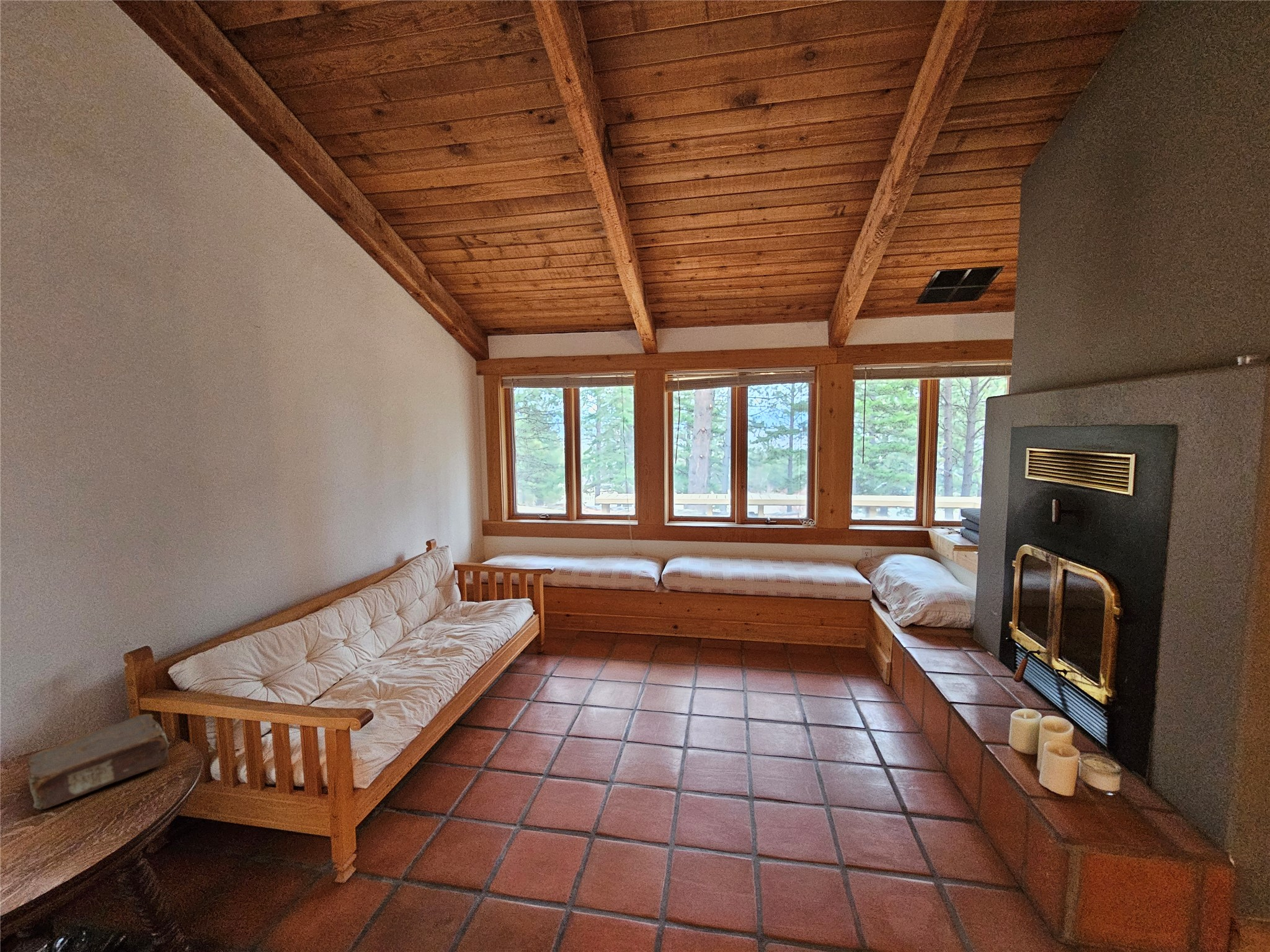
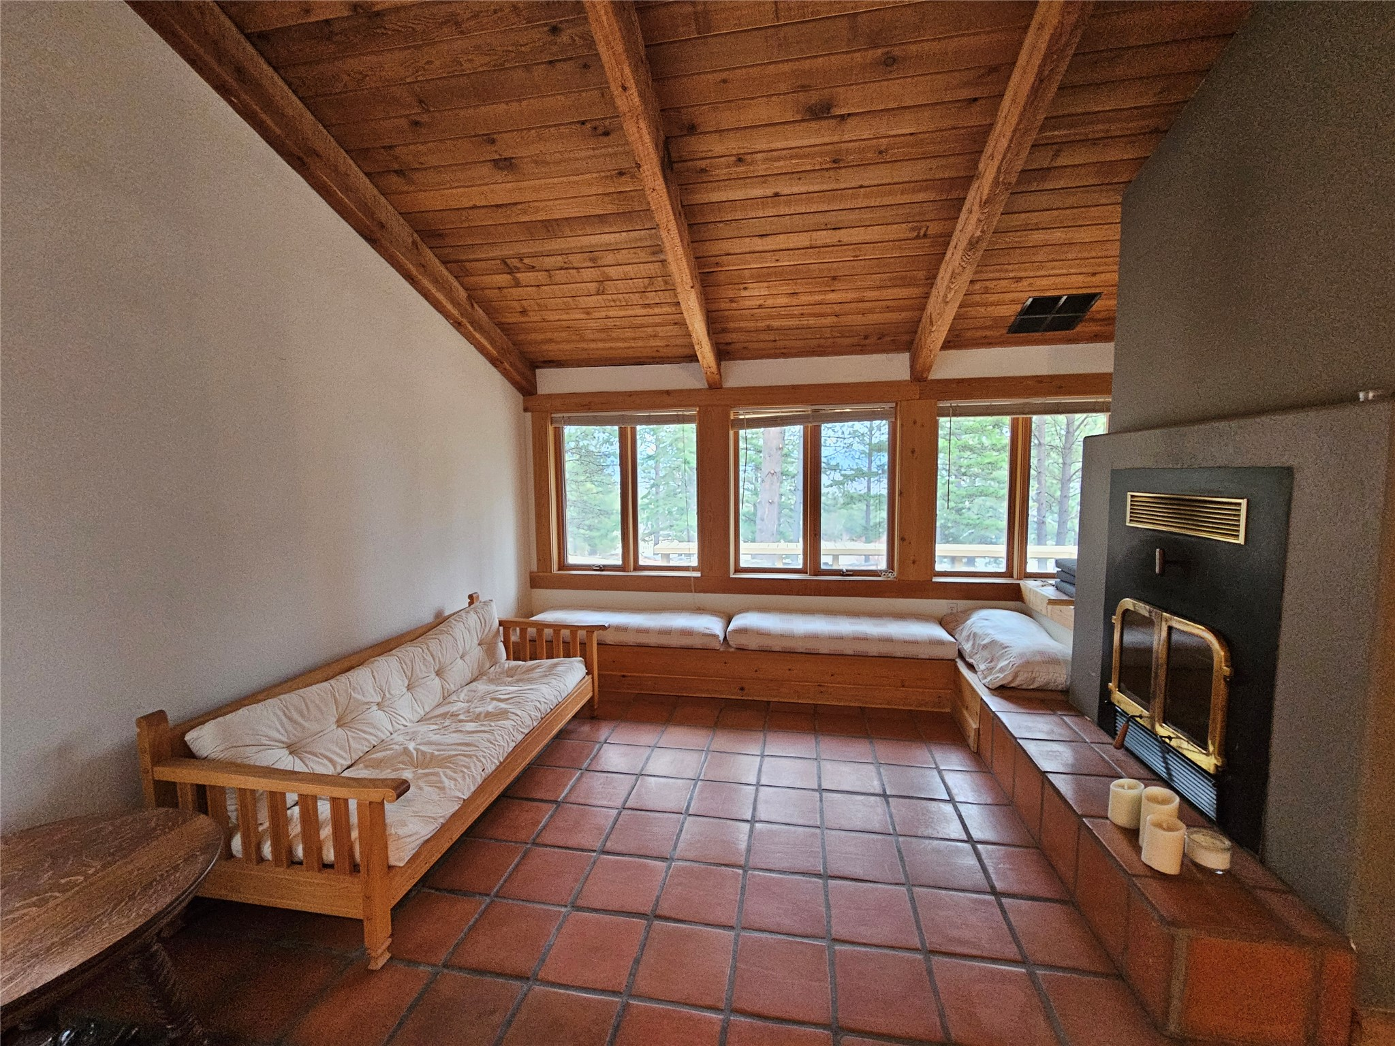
- book (102, 756)
